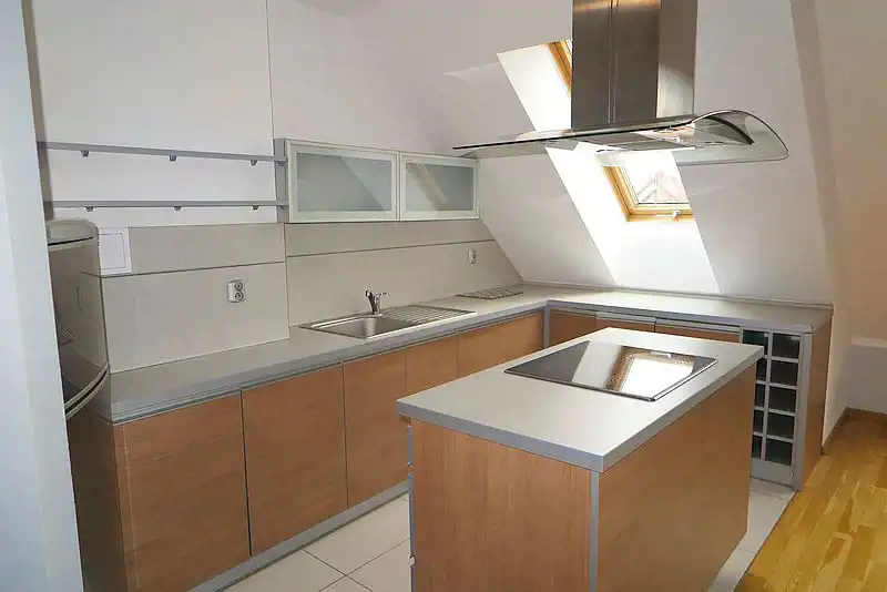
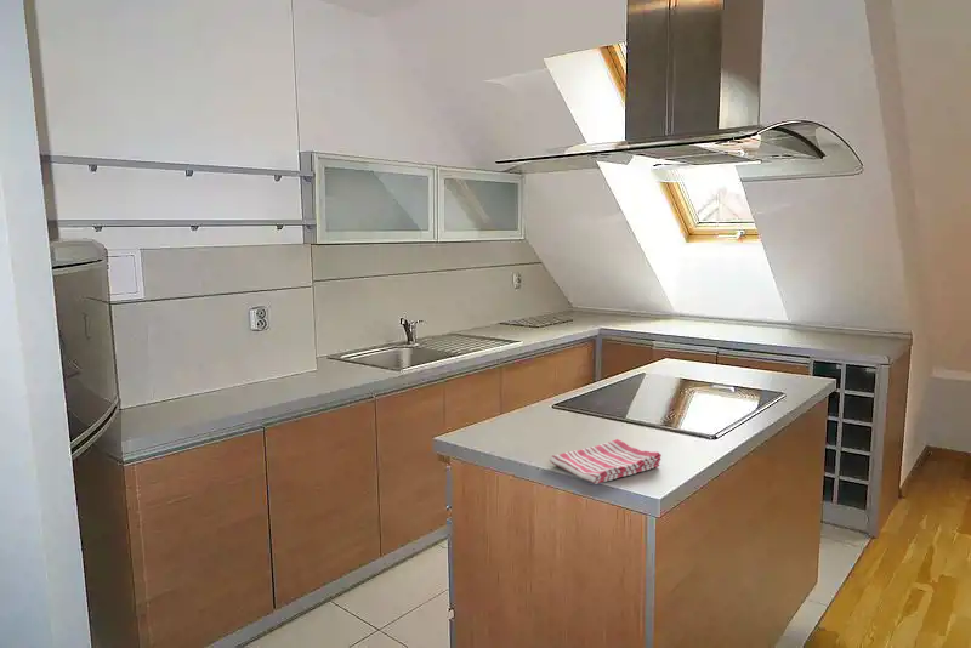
+ dish towel (604, 459)
